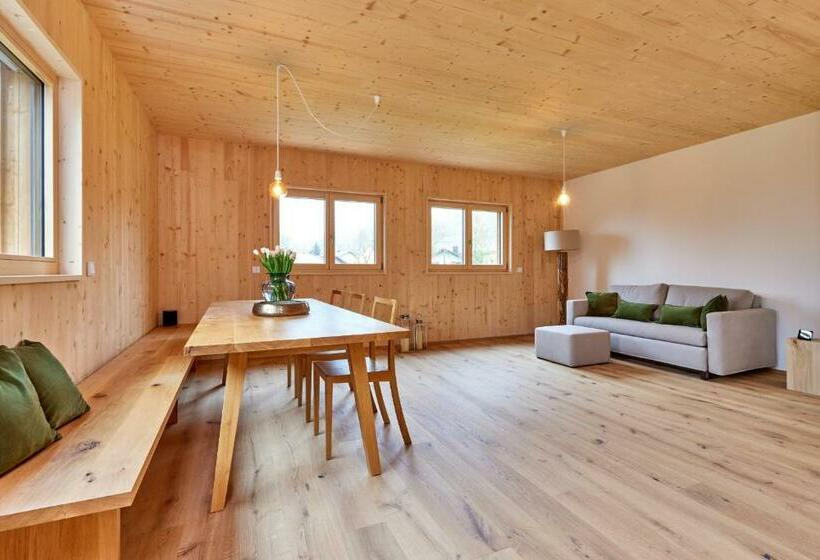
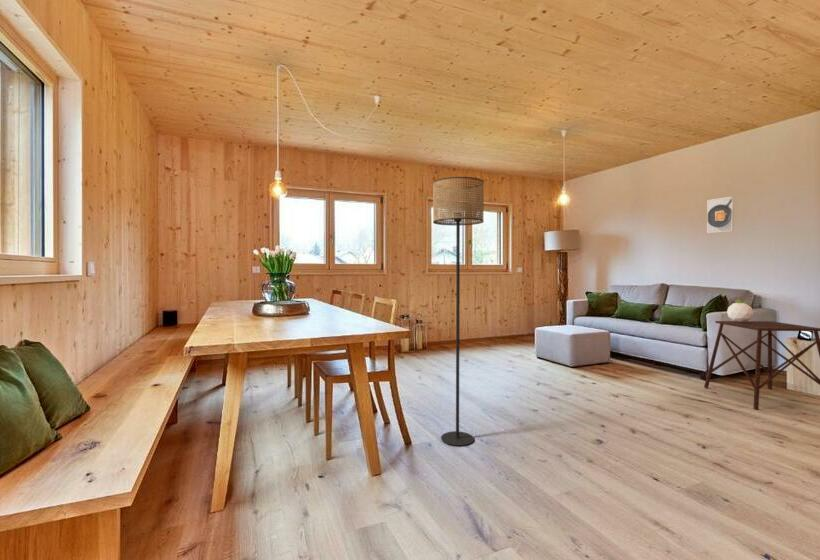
+ floor lamp (457, 311)
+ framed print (720, 215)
+ succulent plant (740, 310)
+ side table (760, 361)
